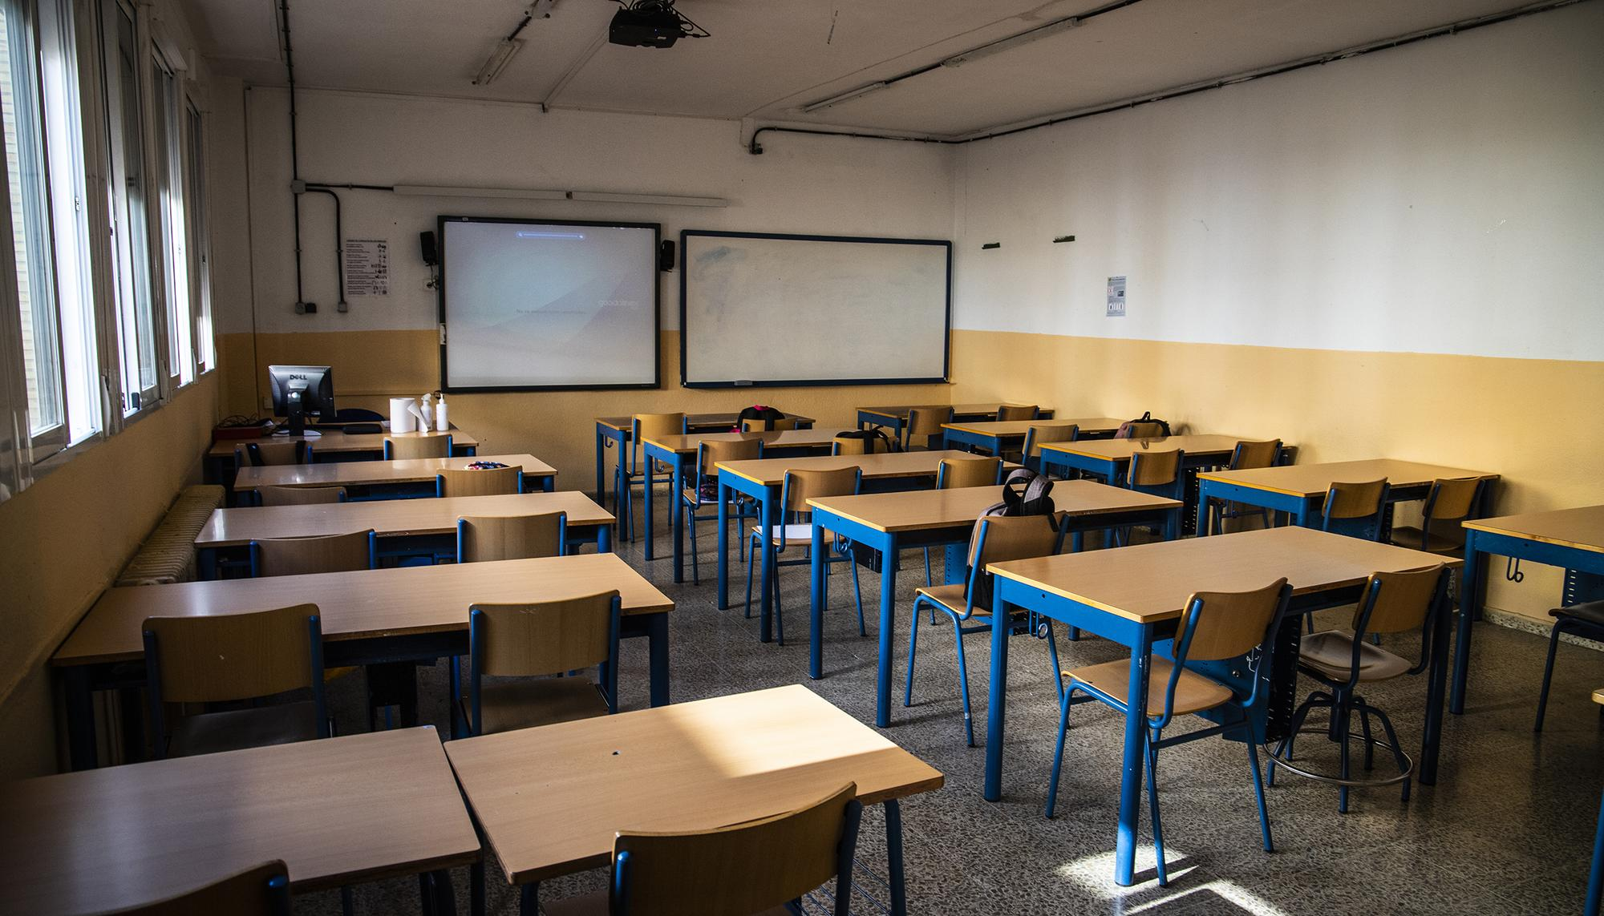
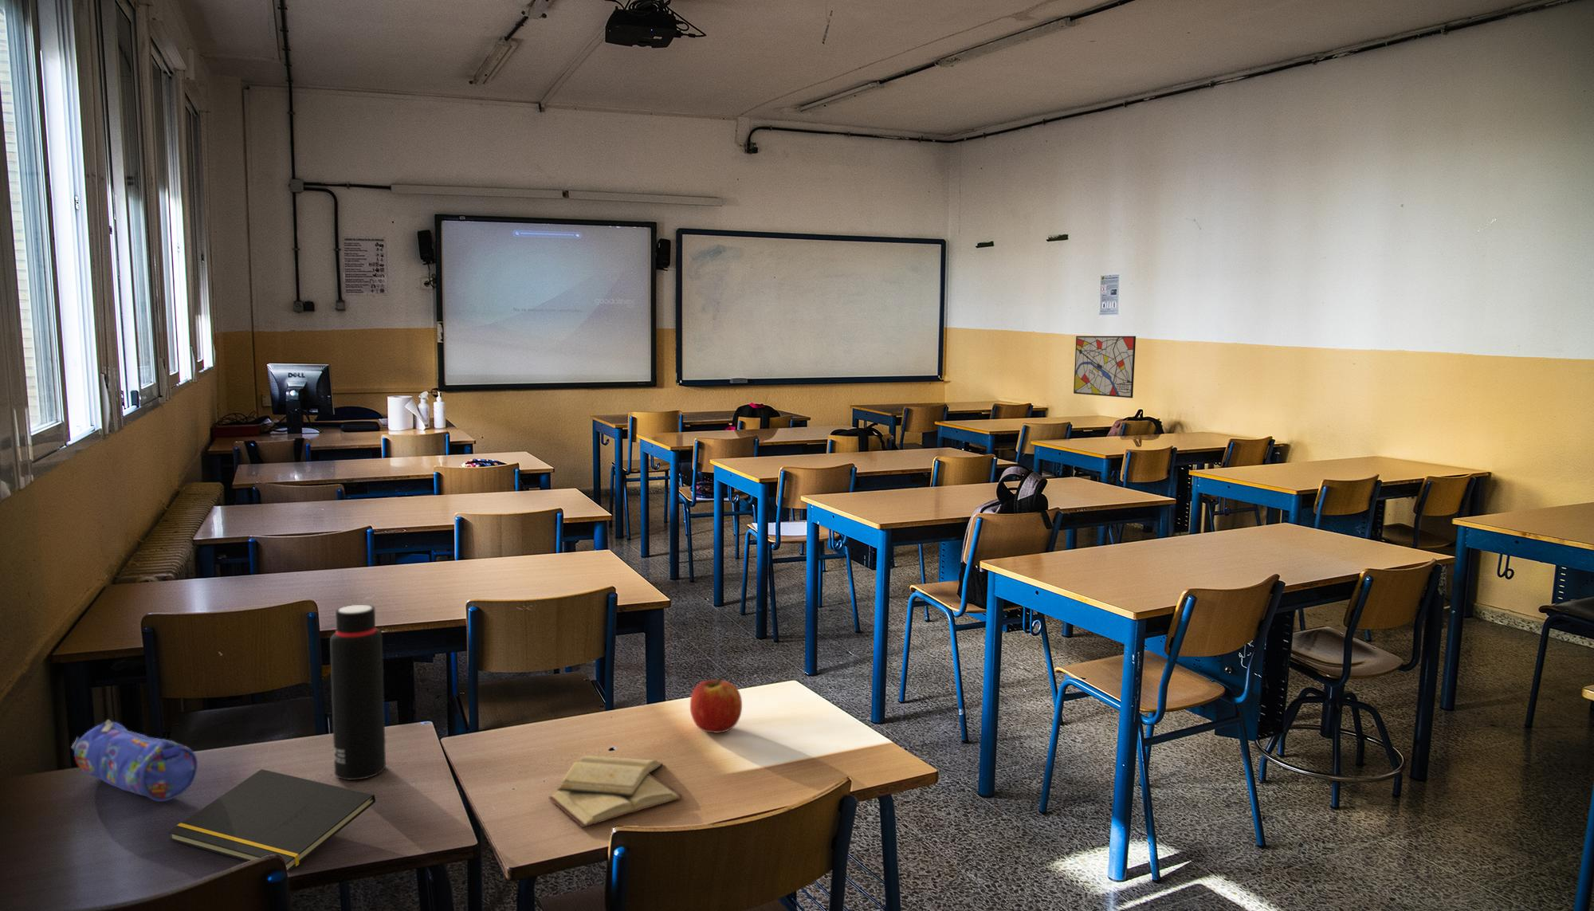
+ diary (611, 776)
+ wall art (1104, 366)
+ apple (715, 702)
+ pencil case (135, 758)
+ water bottle (356, 689)
+ notepad (274, 816)
